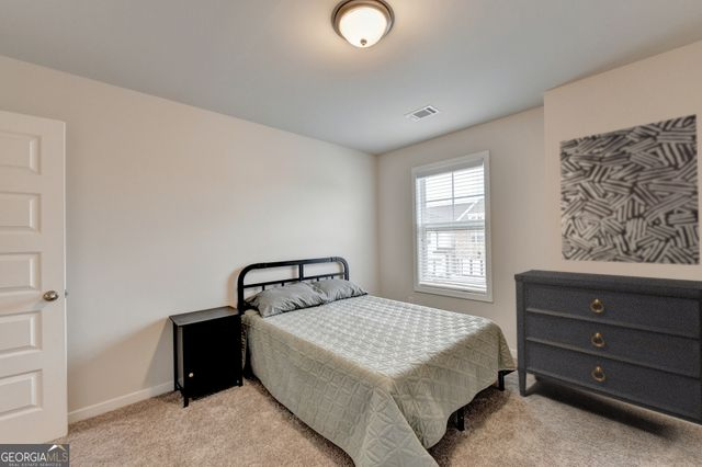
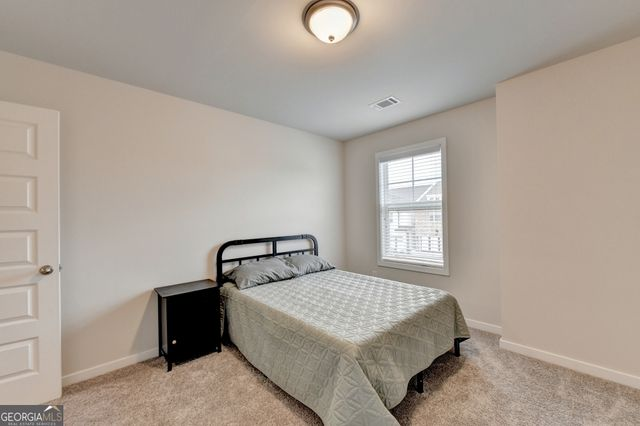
- dresser (603, 344)
- wall art (621, 195)
